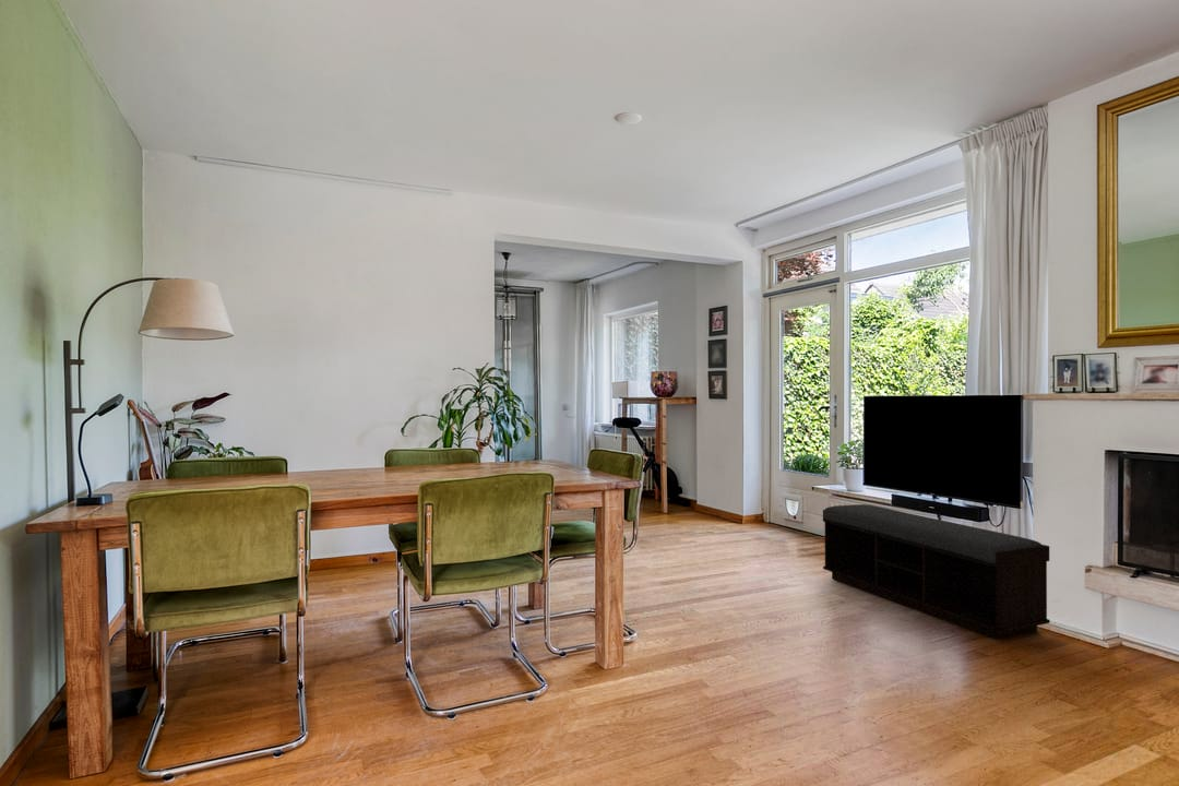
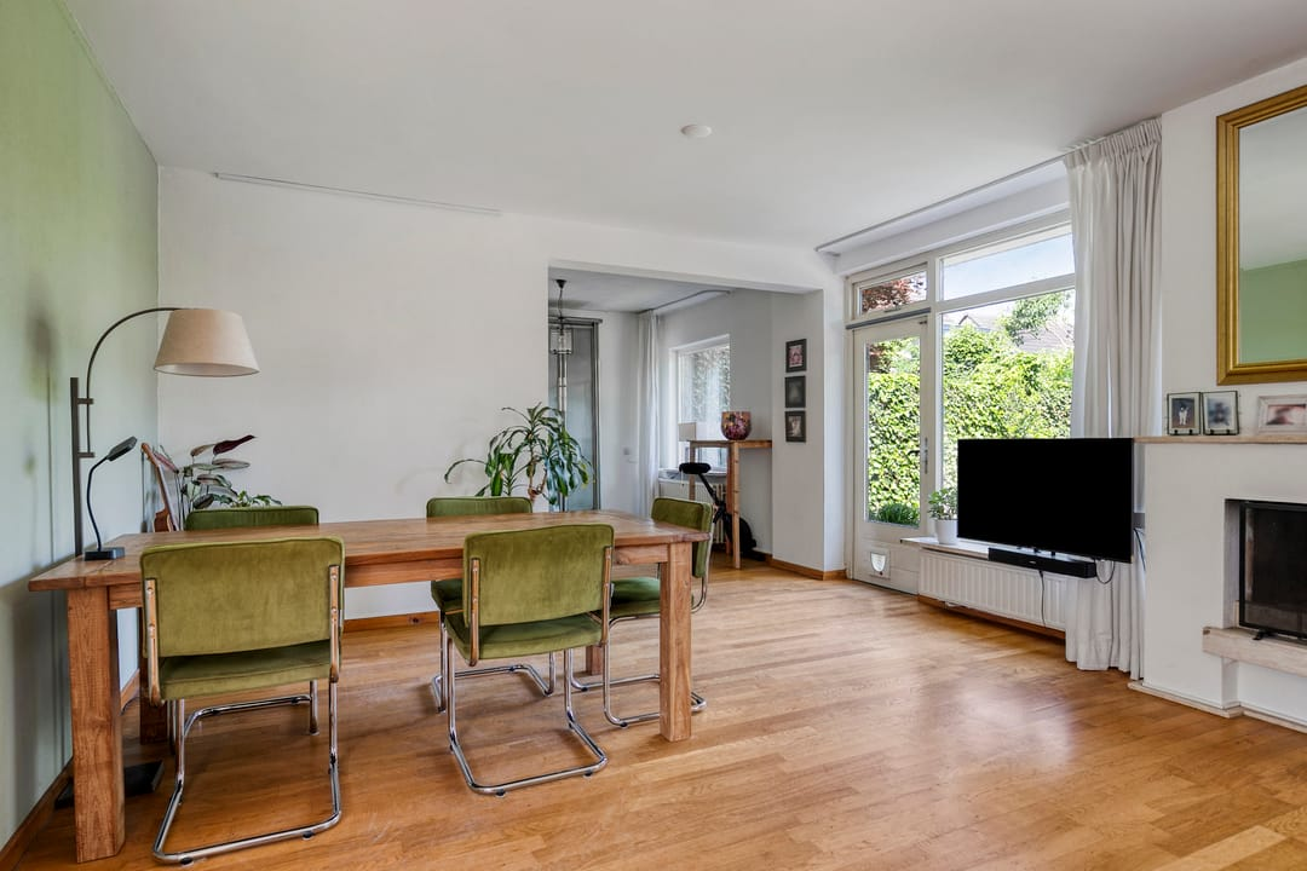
- bench (919, 560)
